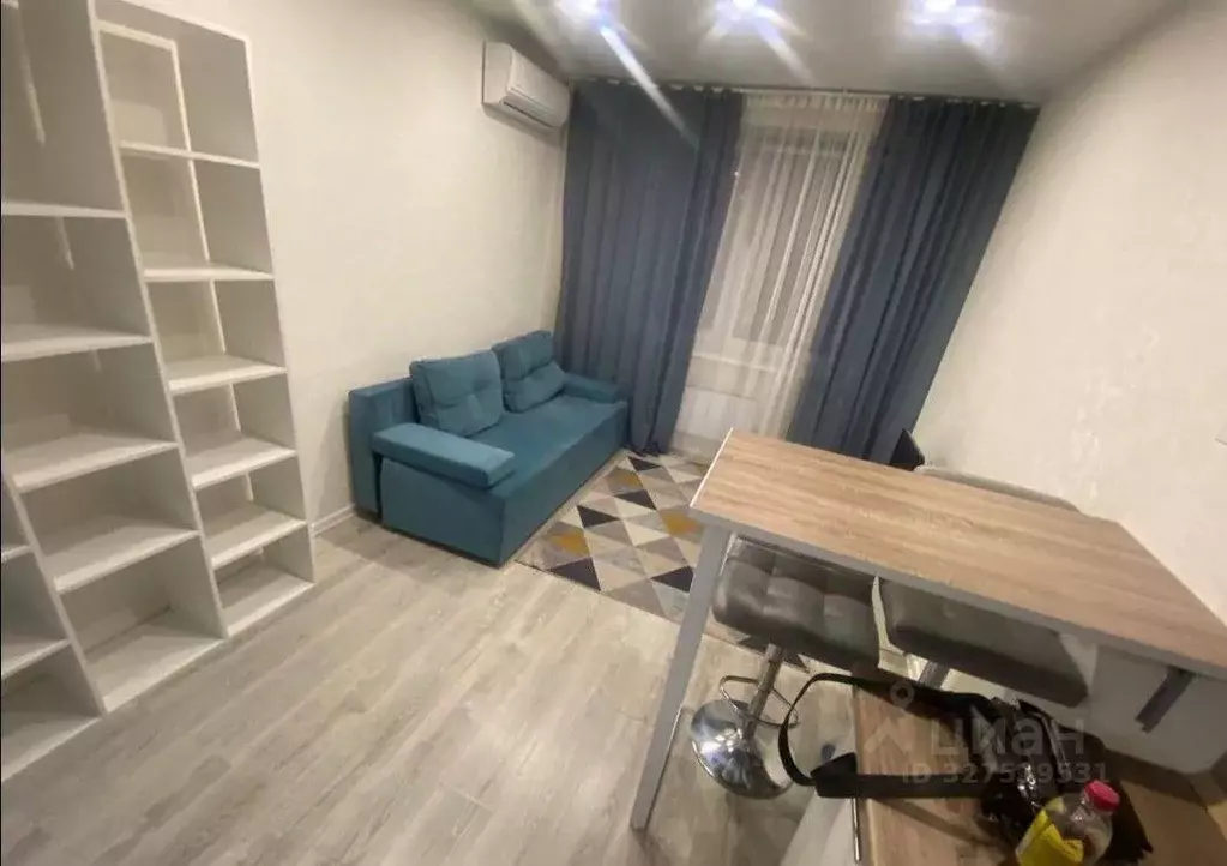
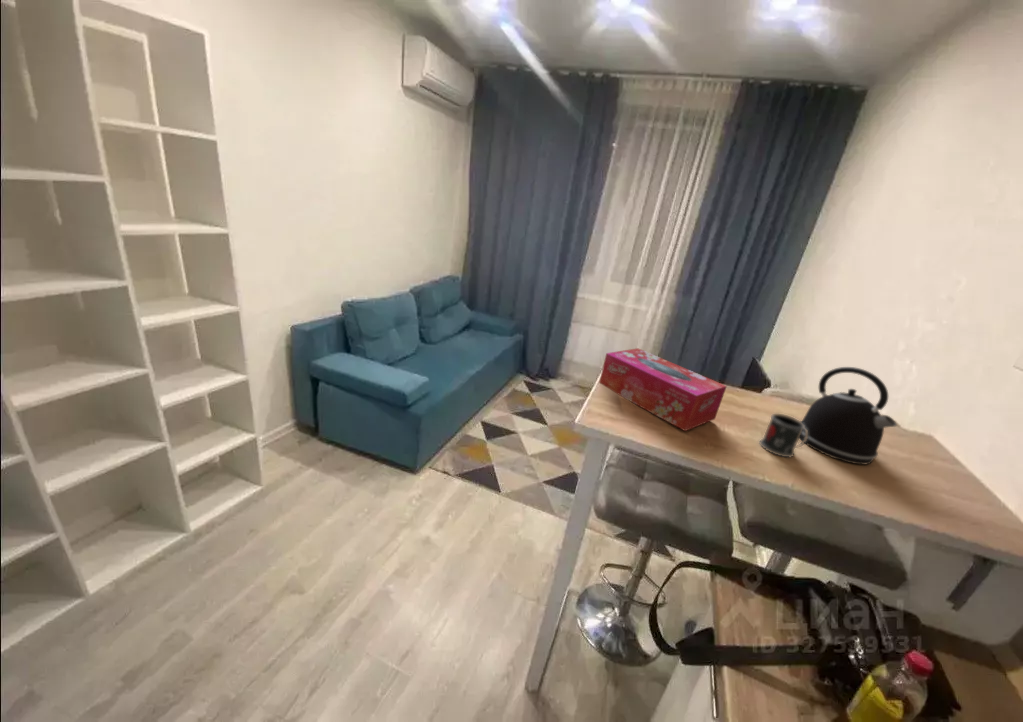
+ mug (787, 436)
+ tissue box (658, 385)
+ kettle (849, 409)
